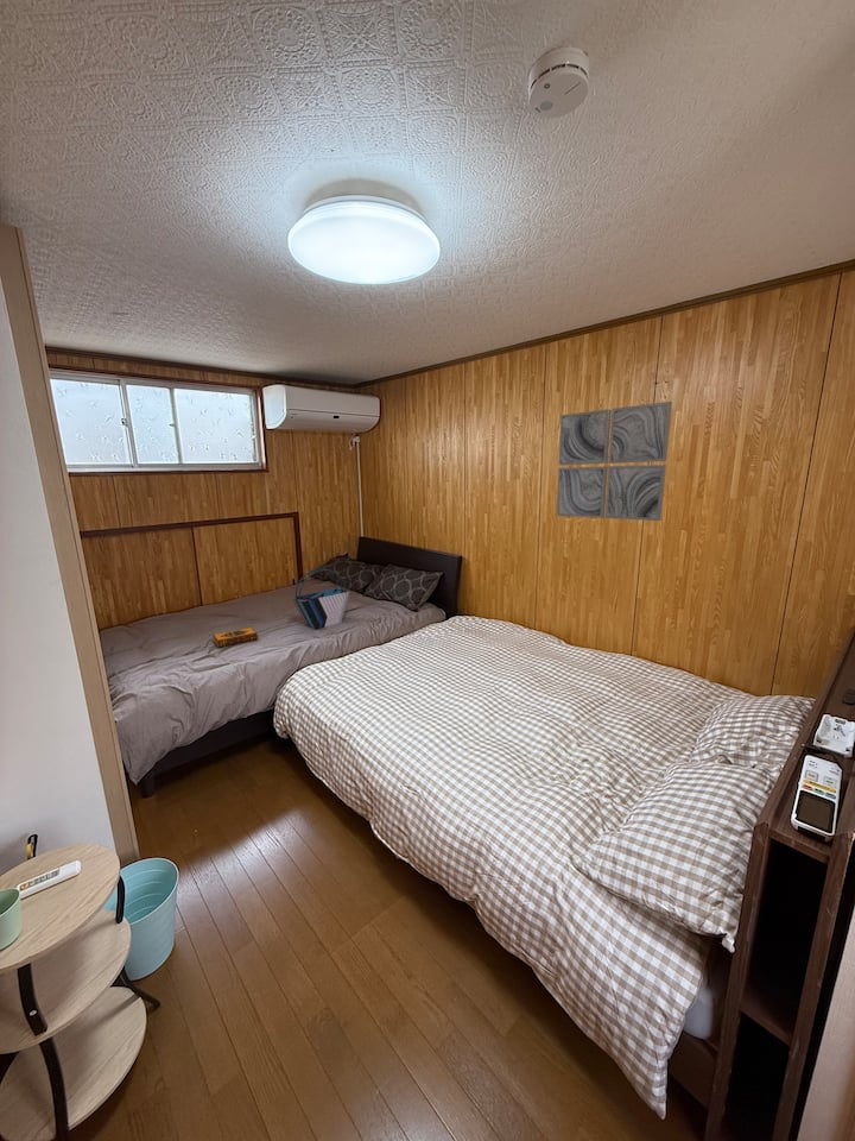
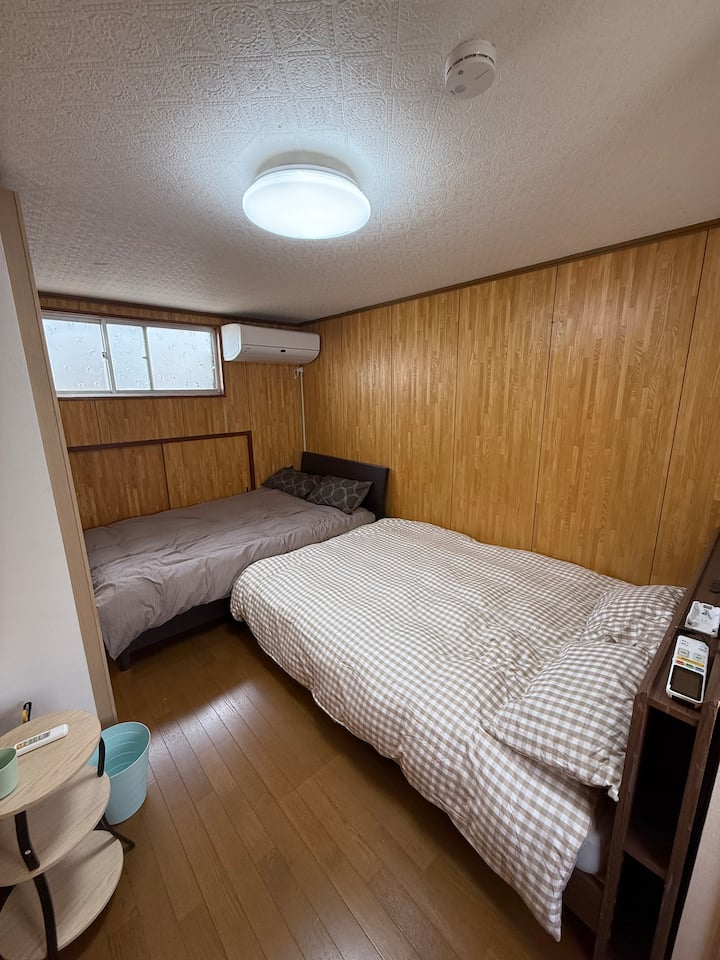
- tote bag (322, 597)
- wall art (608, 466)
- hardback book (235, 637)
